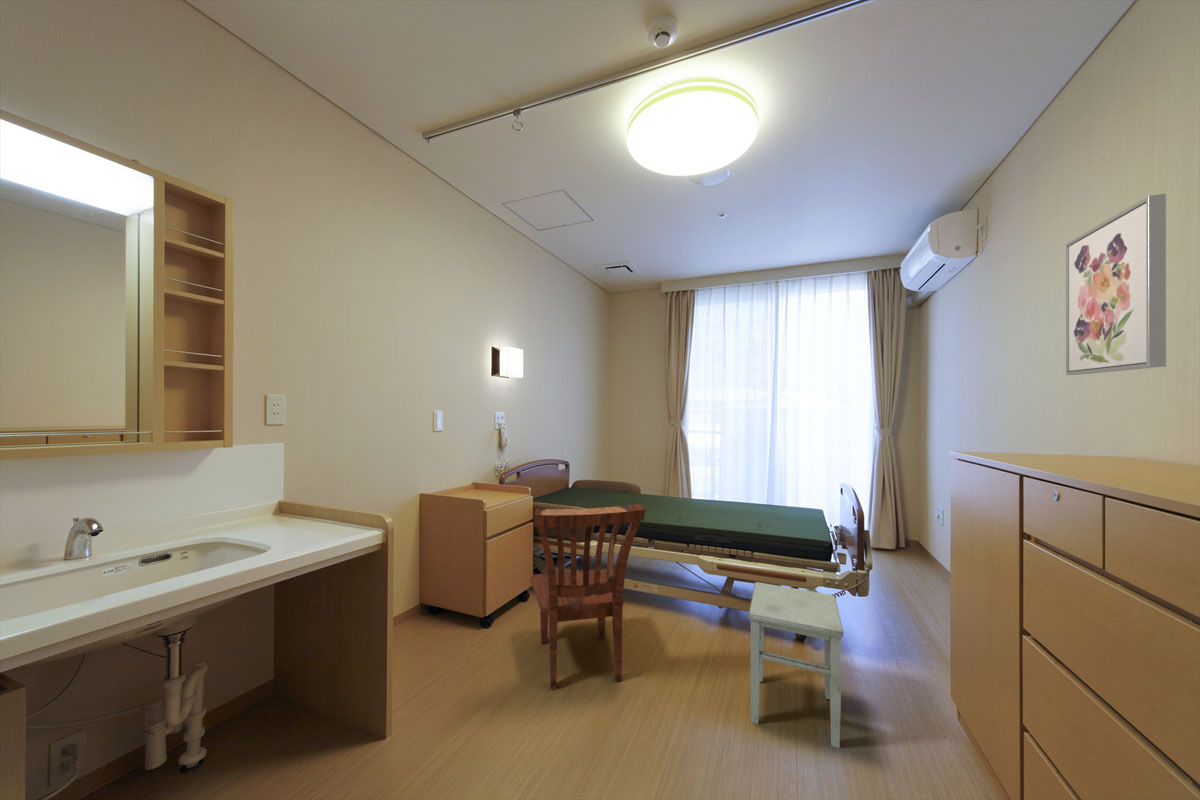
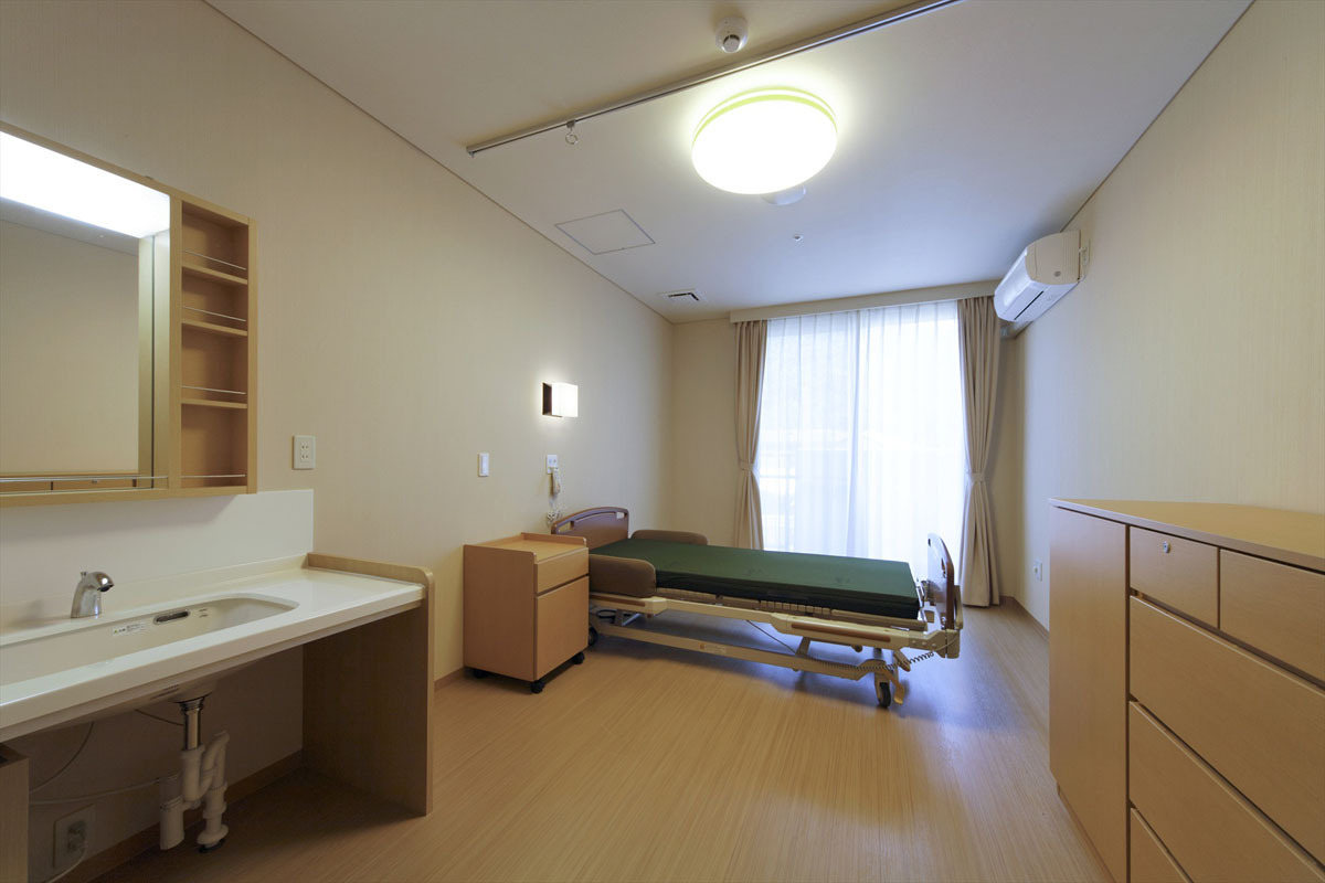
- wall art (1109, 296)
- stool (793, 658)
- dining chair (581, 579)
